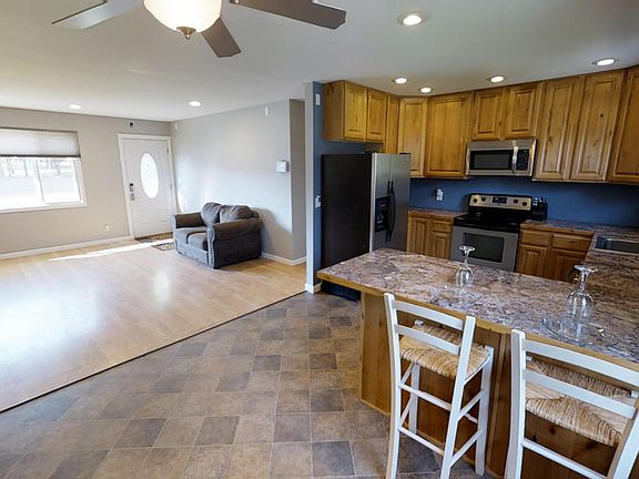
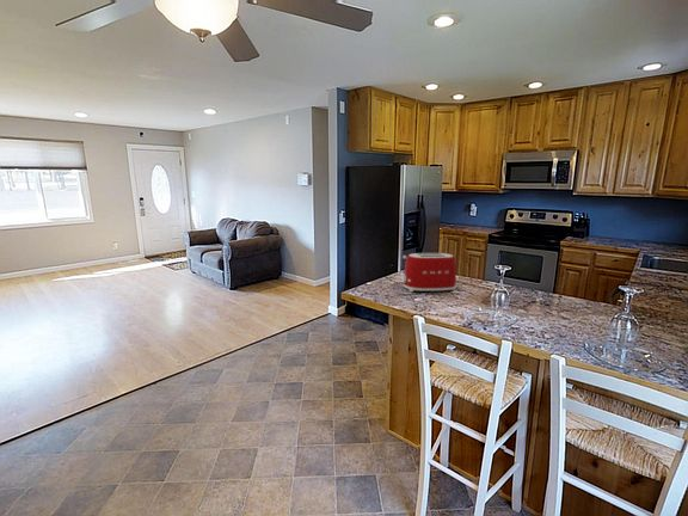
+ toaster (429, 271)
